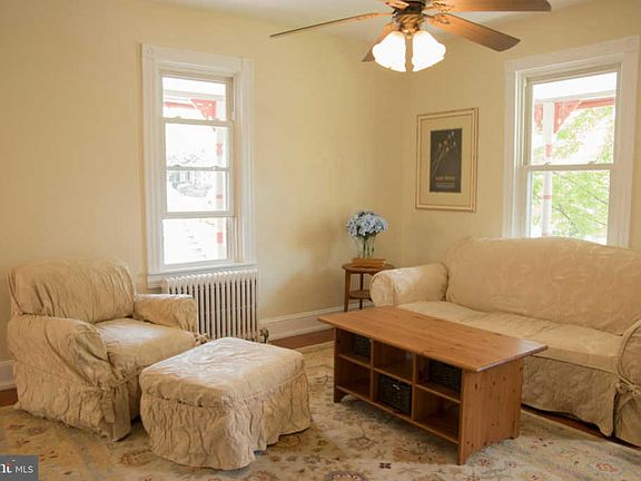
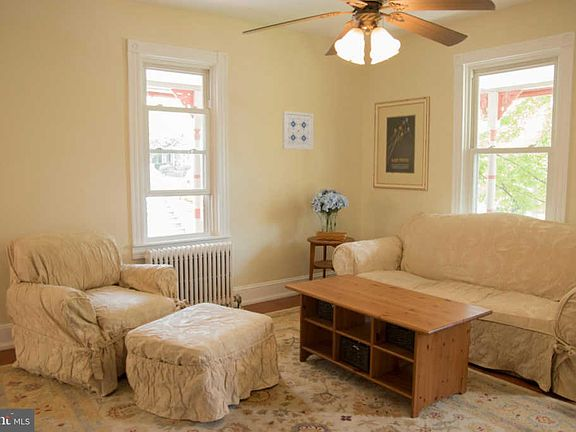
+ wall art (298, 130)
